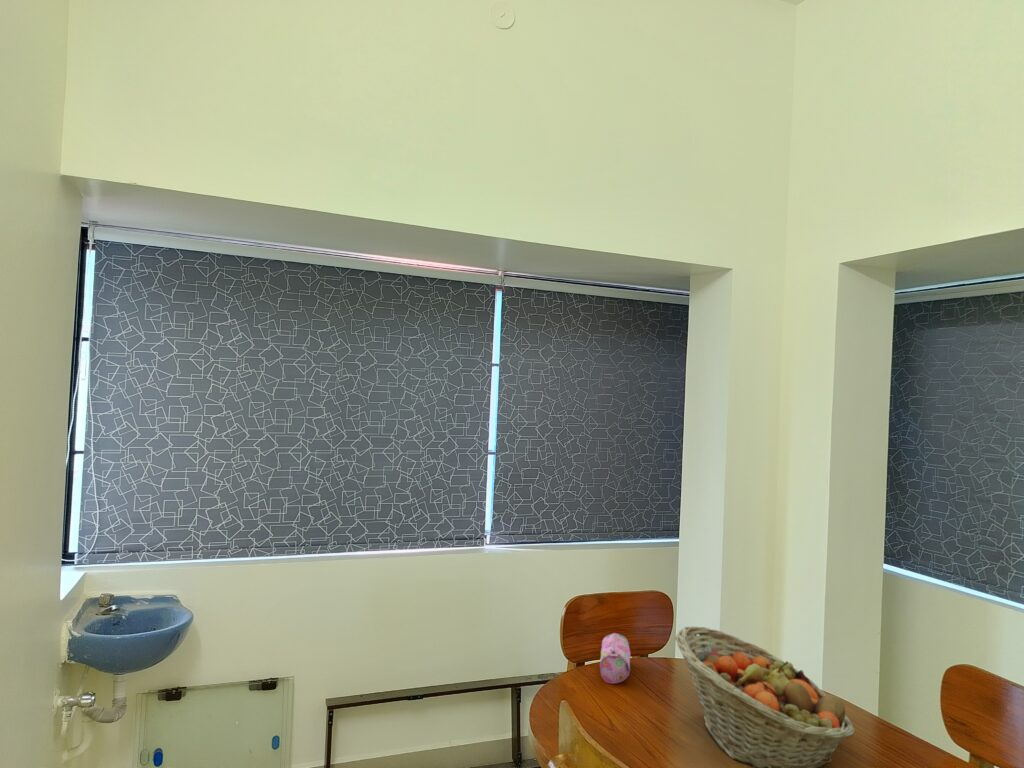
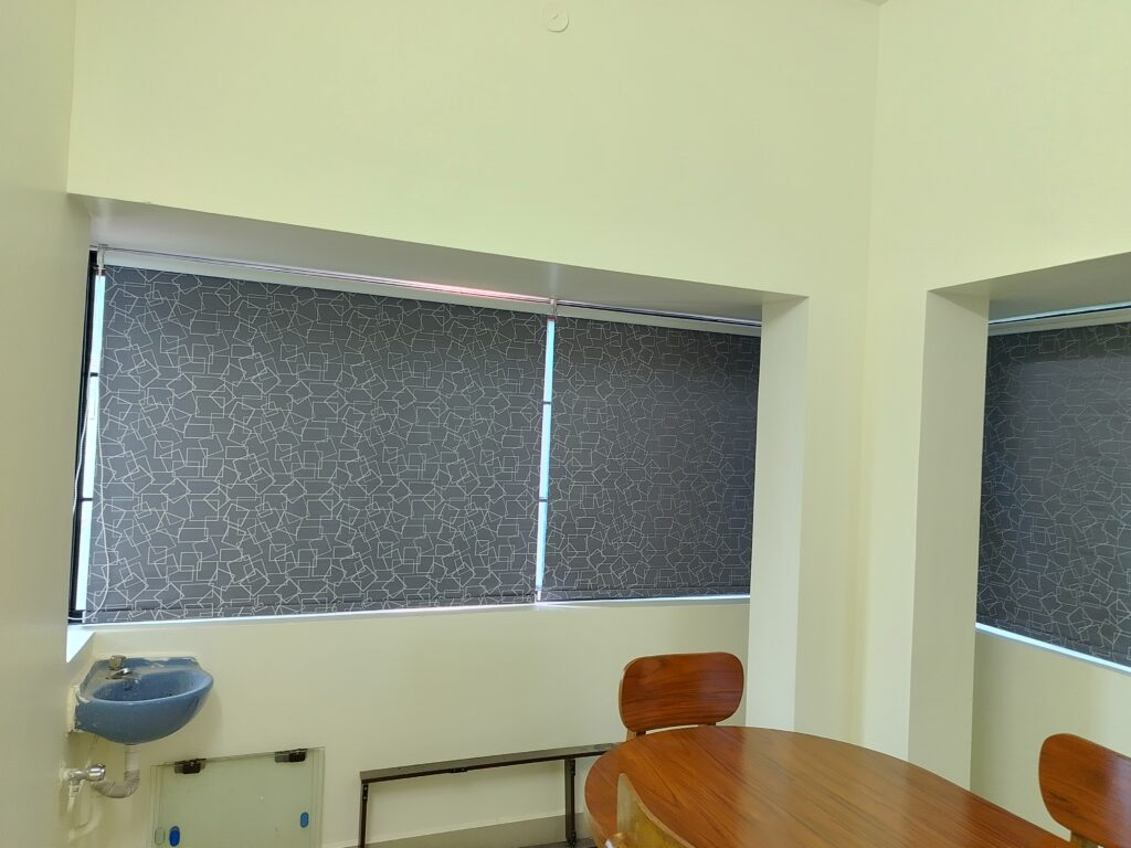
- pencil case (615, 656)
- fruit basket (758, 691)
